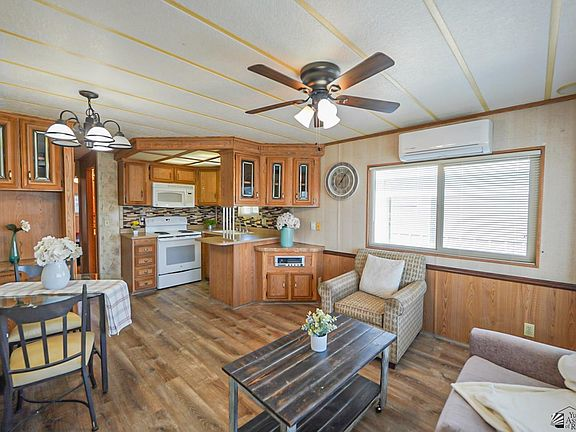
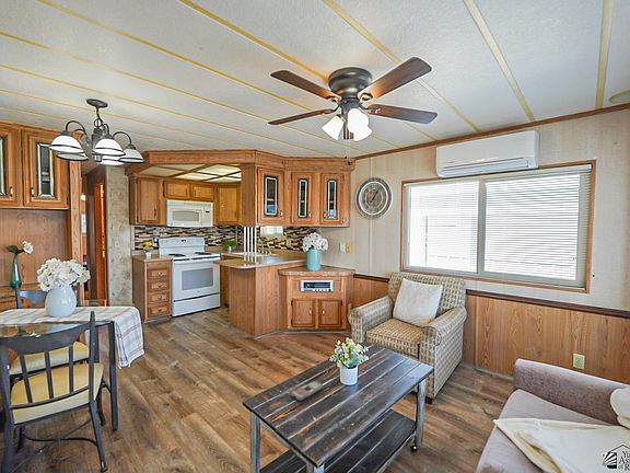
+ remote control (307, 390)
